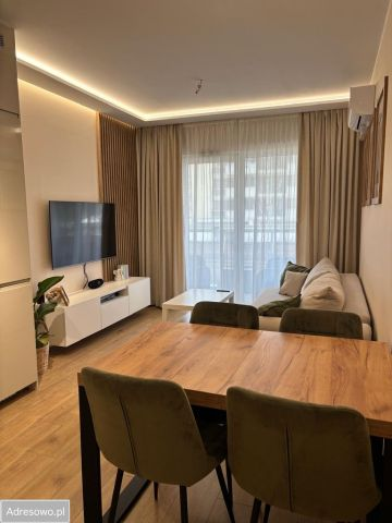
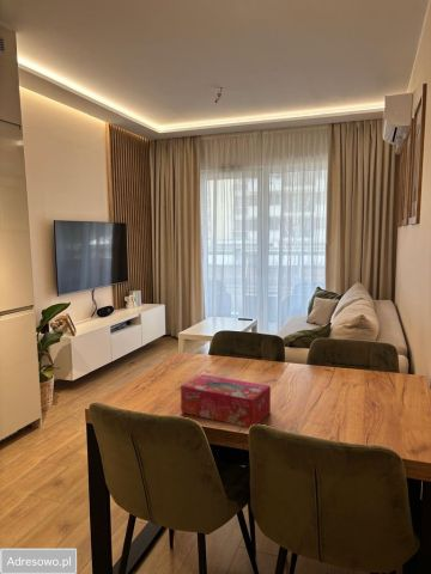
+ tissue box (225, 398)
